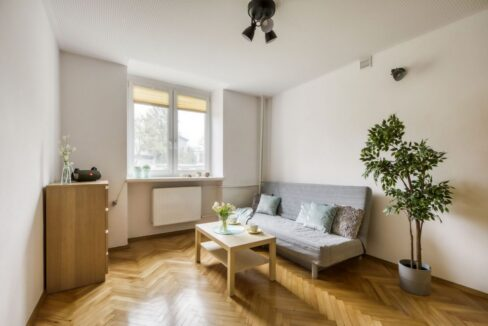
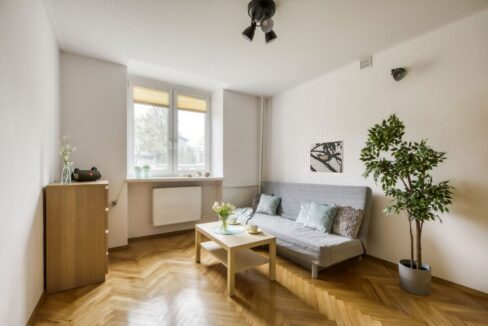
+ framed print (325, 157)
